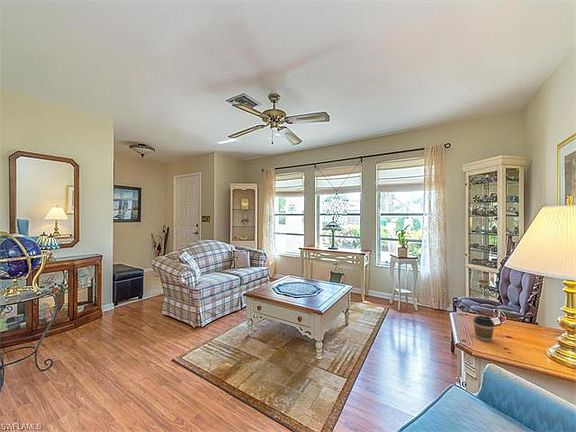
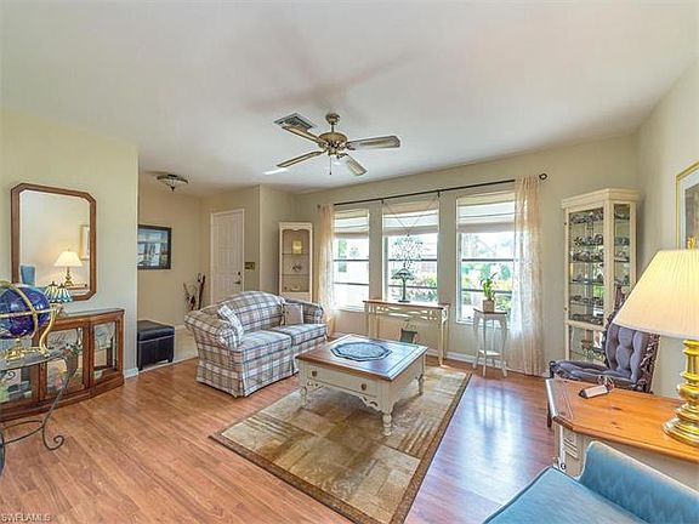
- coffee cup (483, 327)
